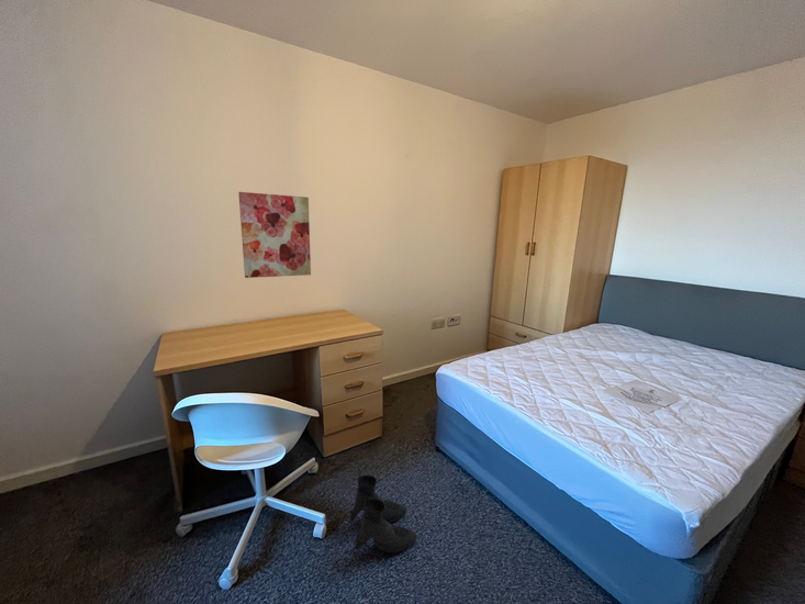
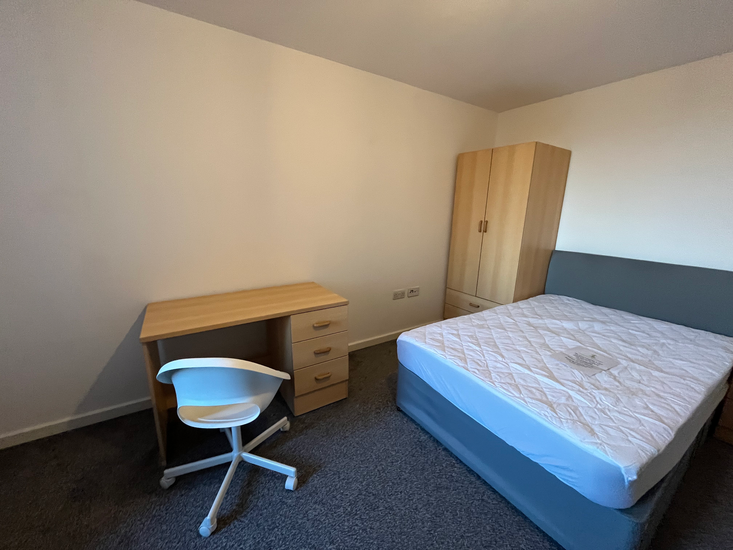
- wall art (277, 236)
- boots (382, 508)
